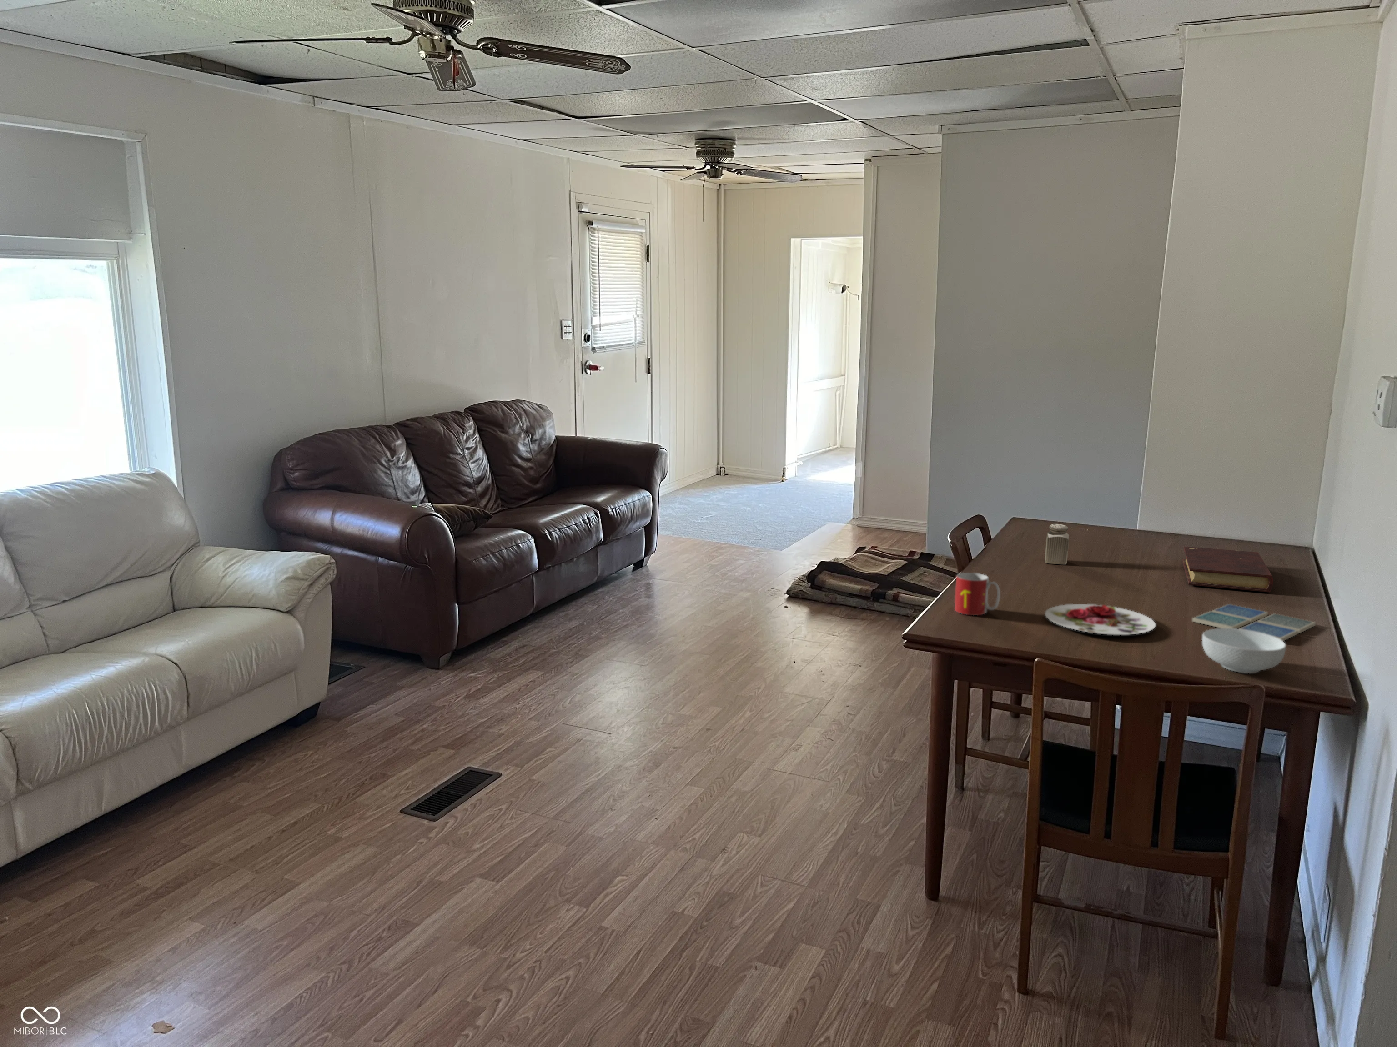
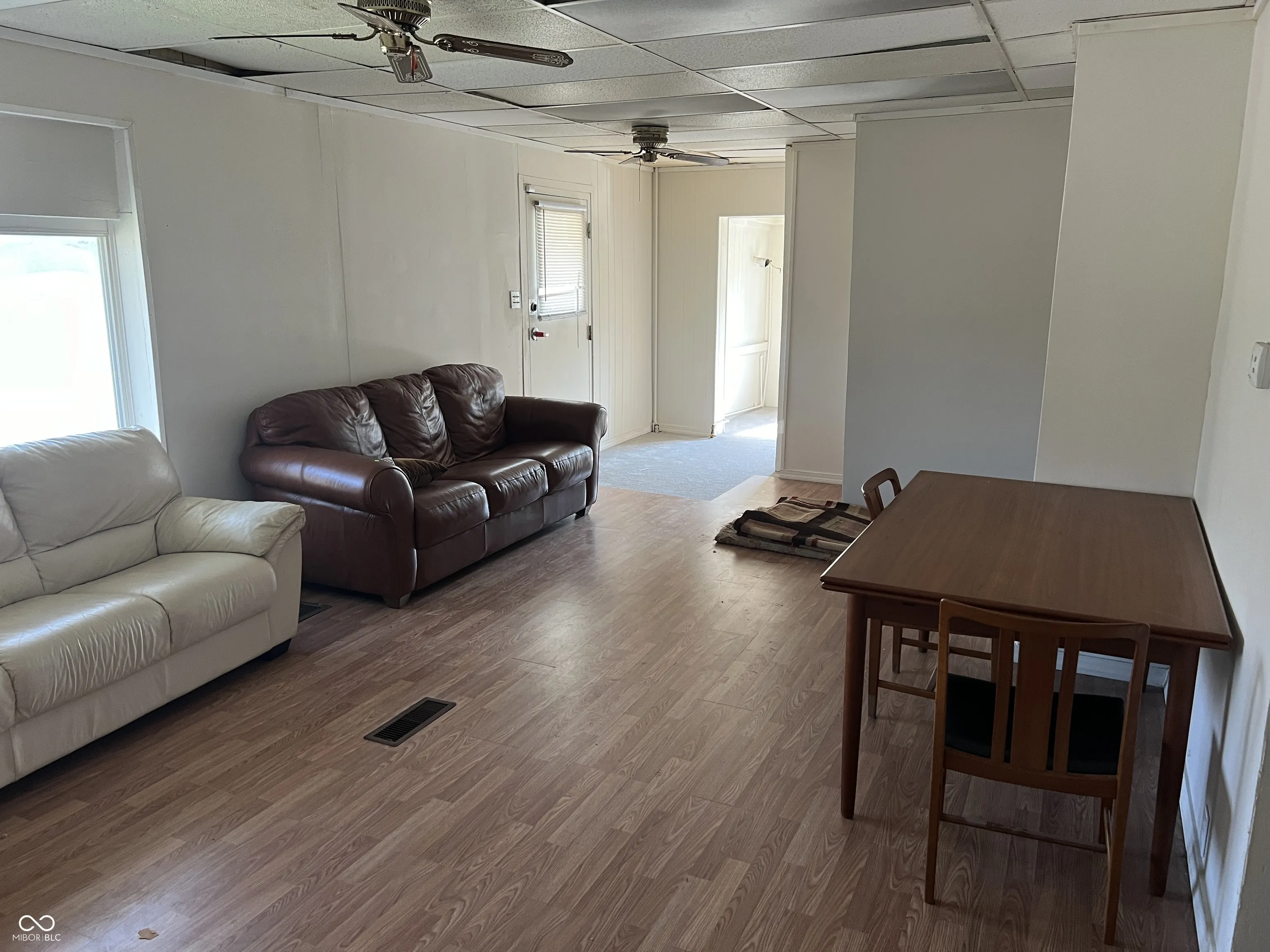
- book (1225, 567)
- plate (1099, 618)
- cereal bowl (1242, 652)
- mug (977, 594)
- drink coaster (1253, 621)
- salt shaker (1057, 543)
